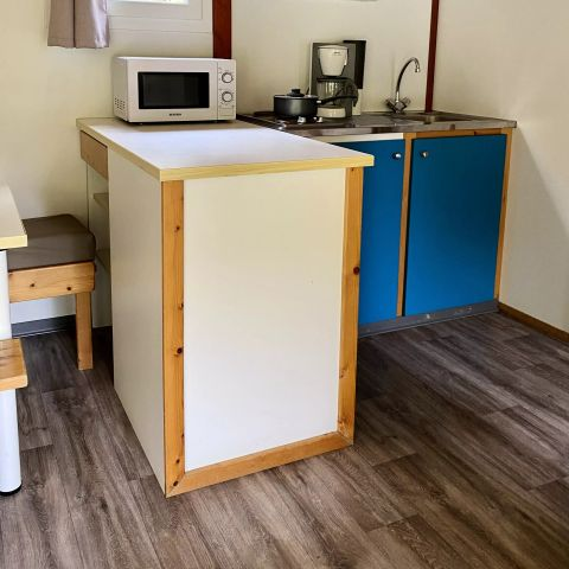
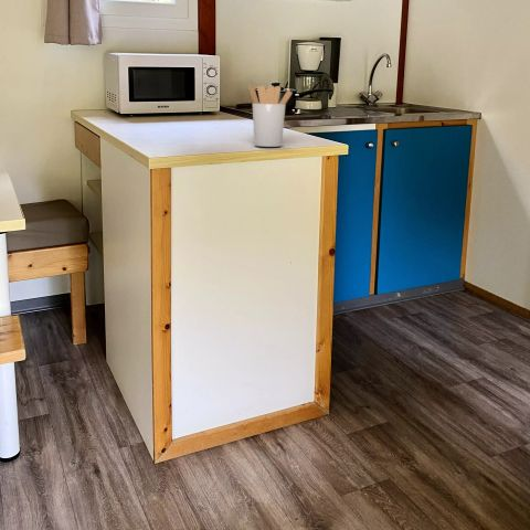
+ utensil holder (268, 114)
